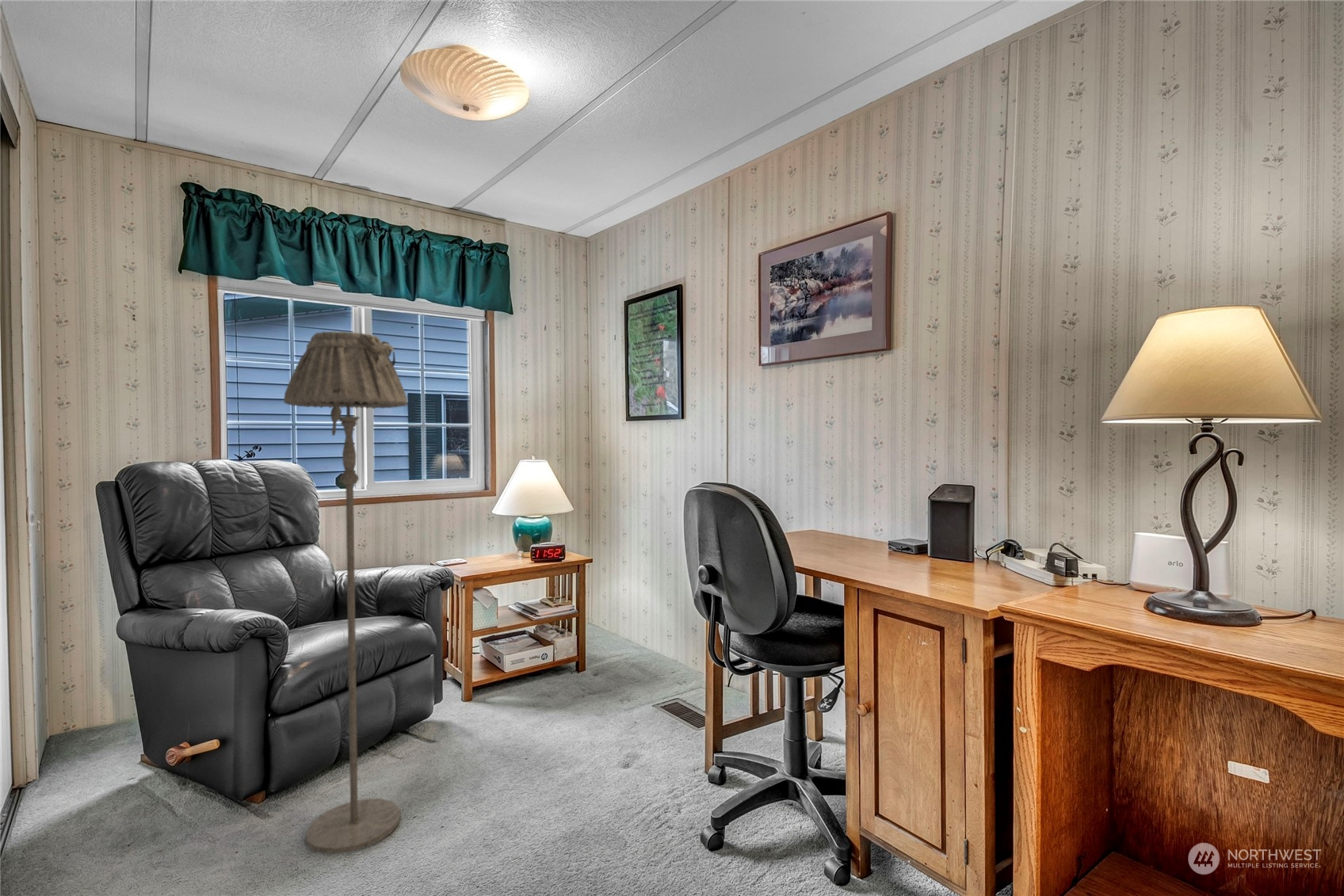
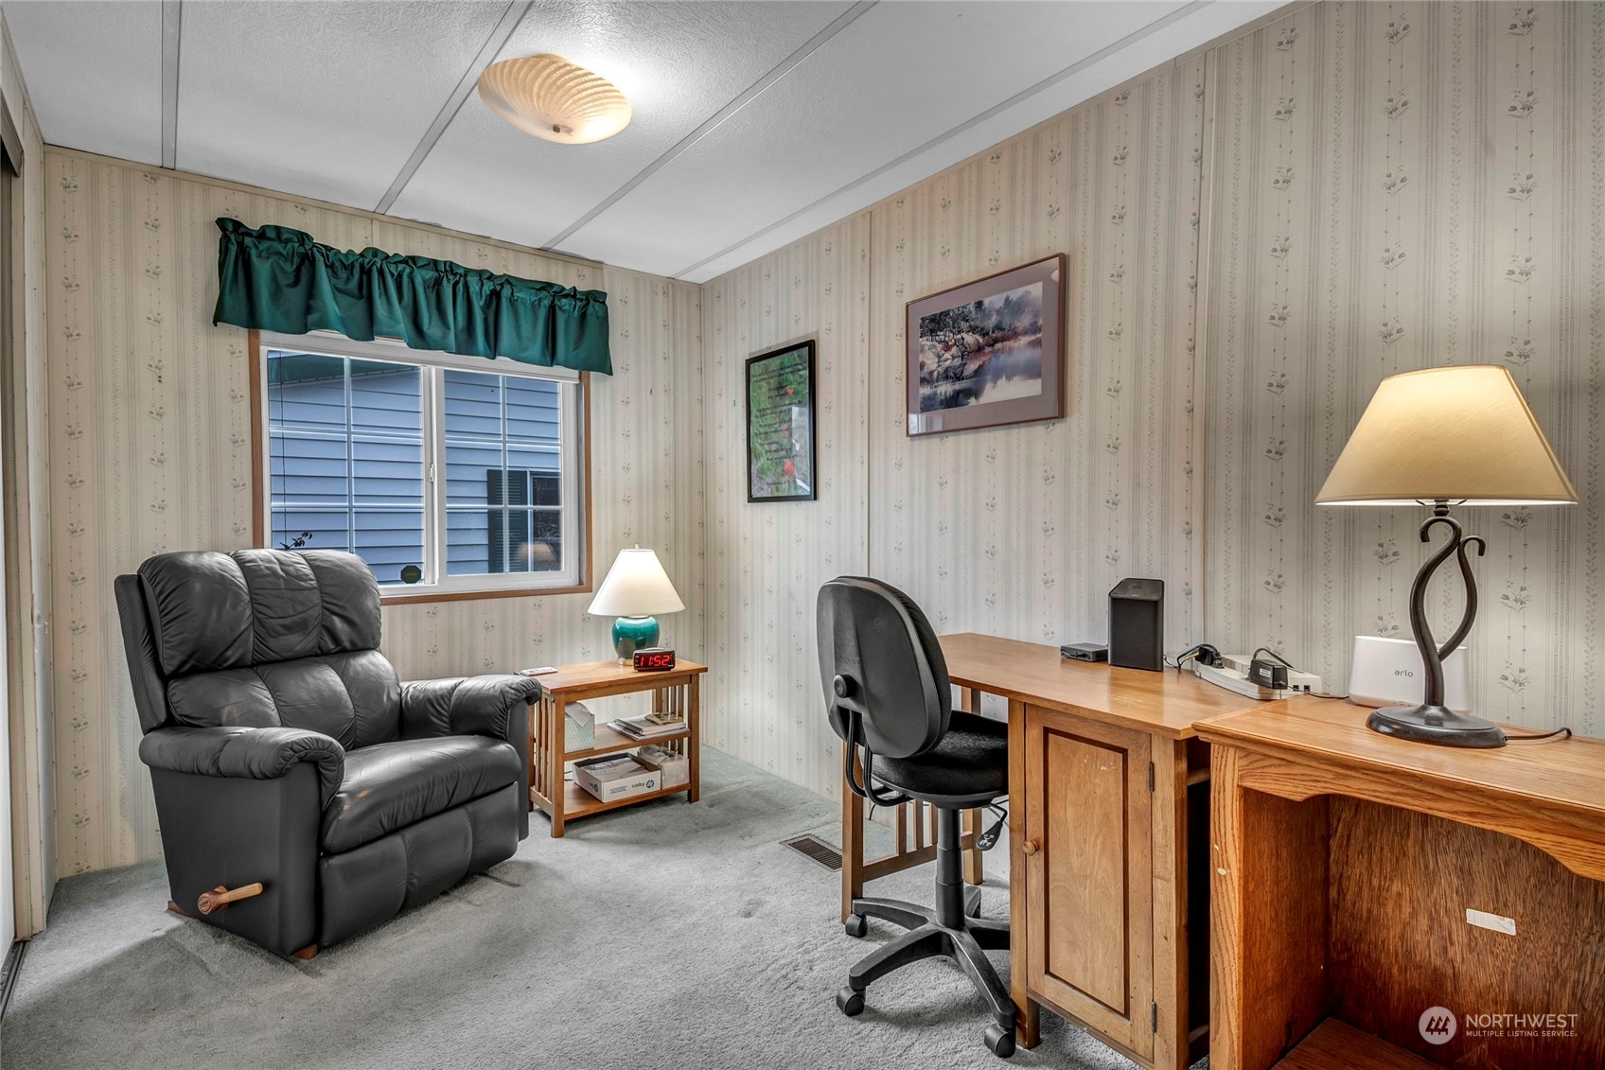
- floor lamp (350, 581)
